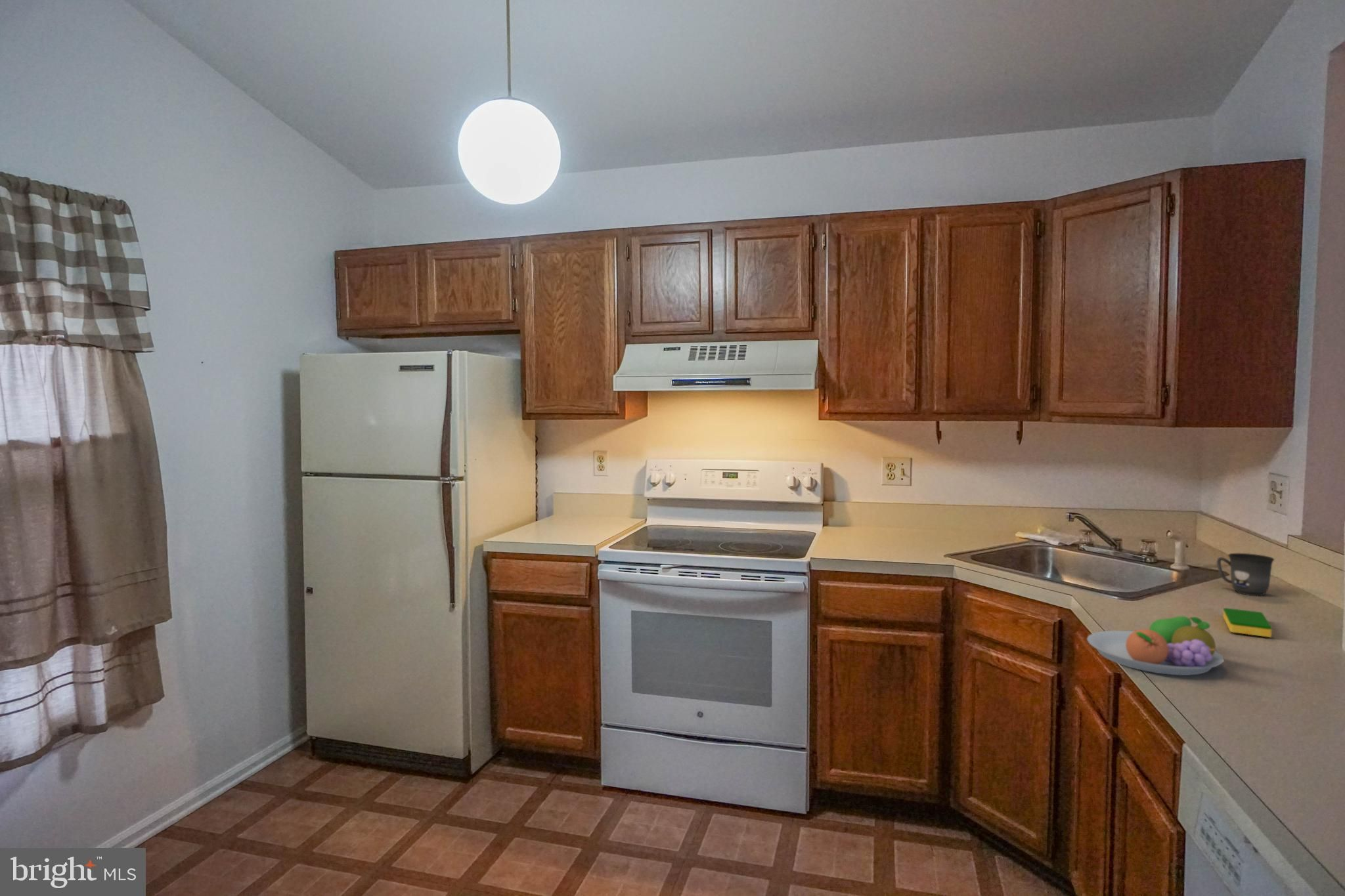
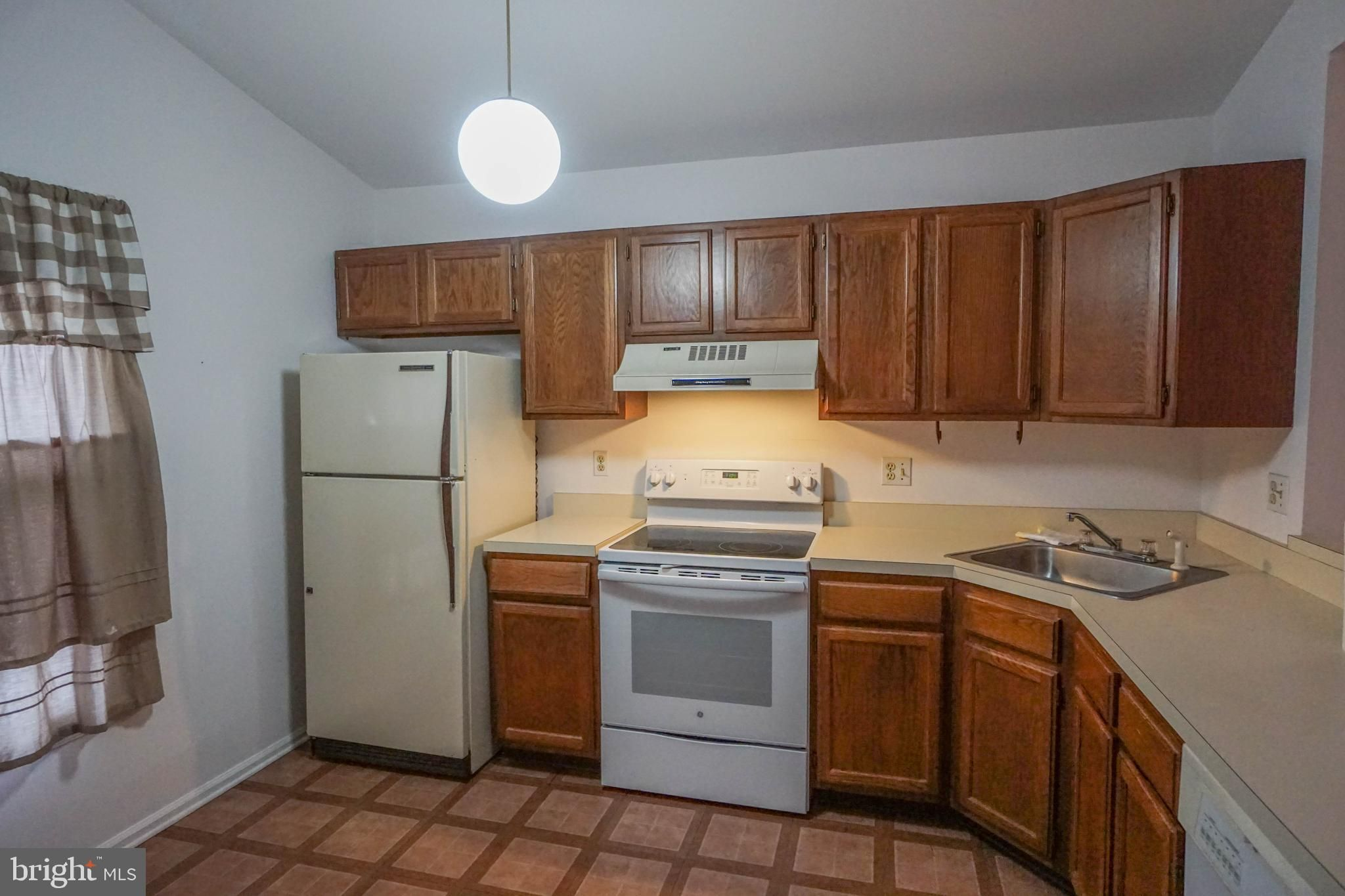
- fruit bowl (1157, 637)
- mug (1243, 574)
- dish sponge (1246, 622)
